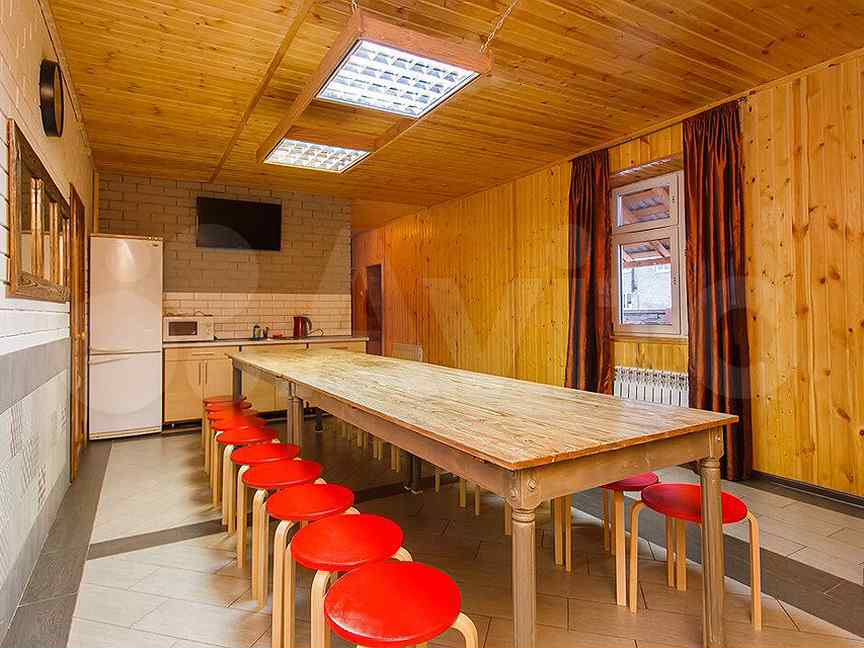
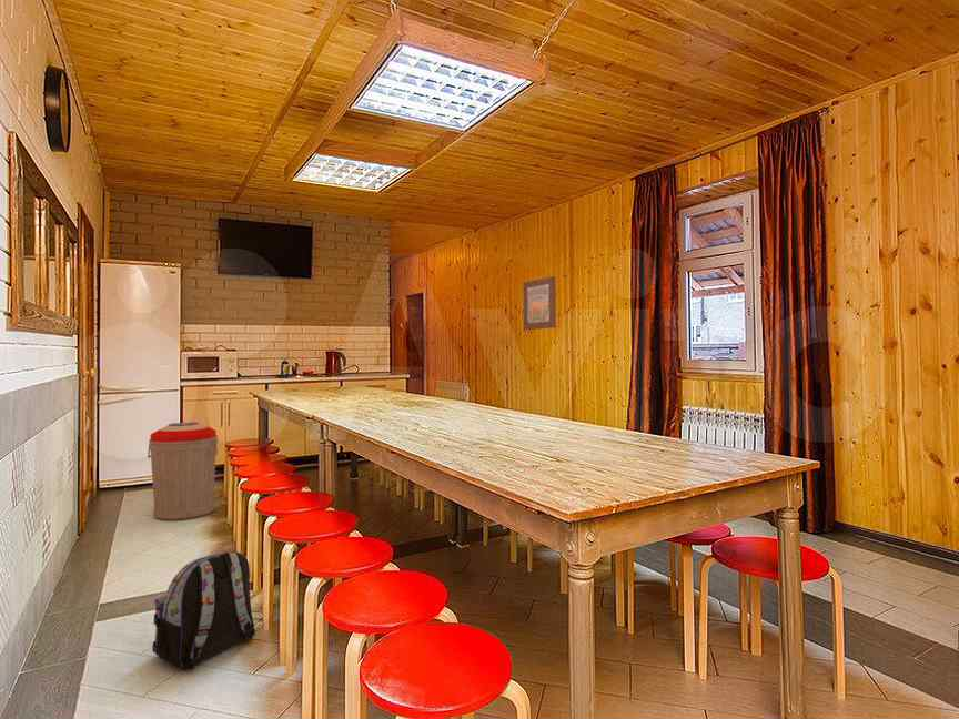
+ wall art (538, 304)
+ trash can (184, 467)
+ backpack (204, 600)
